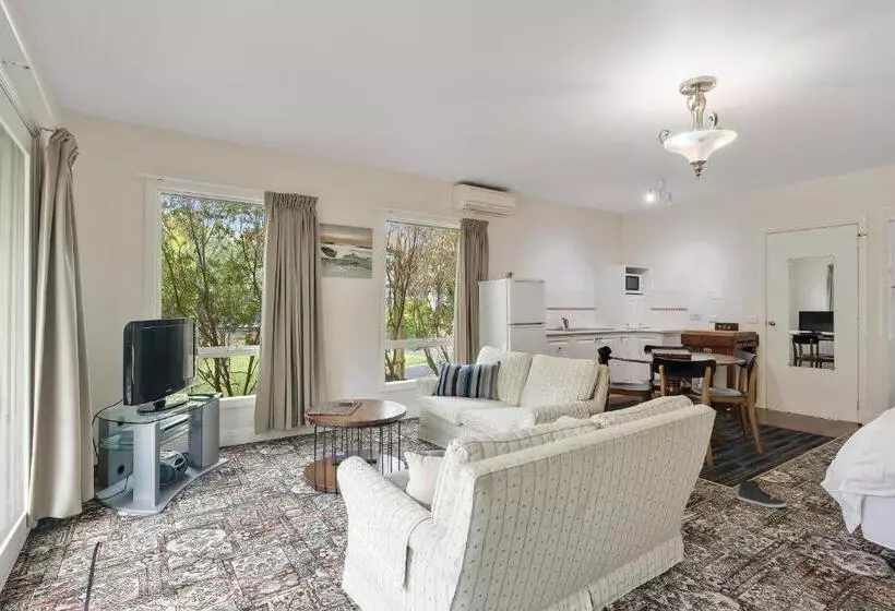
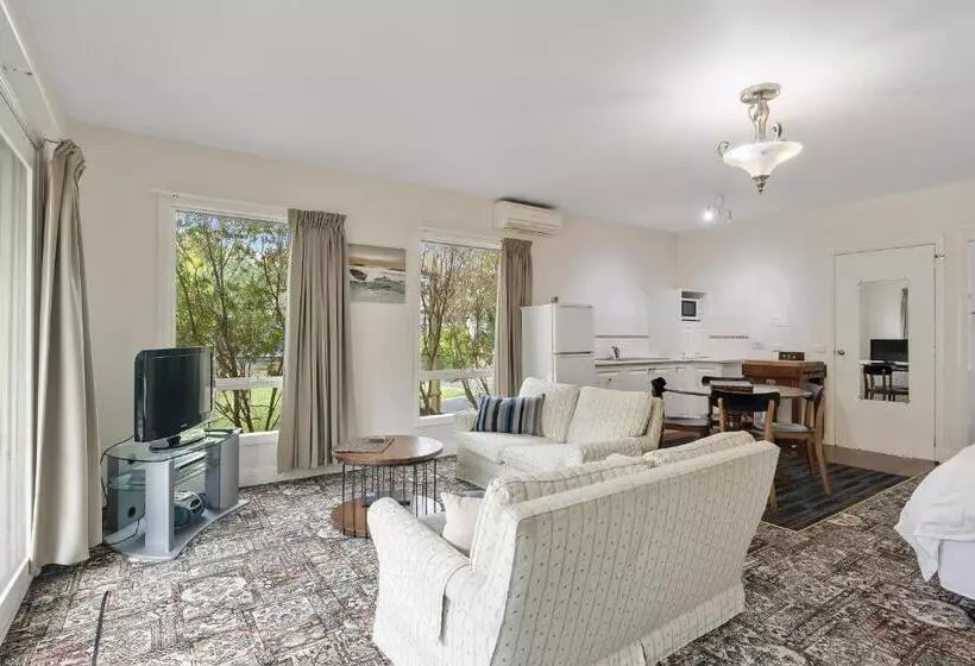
- sneaker (761, 492)
